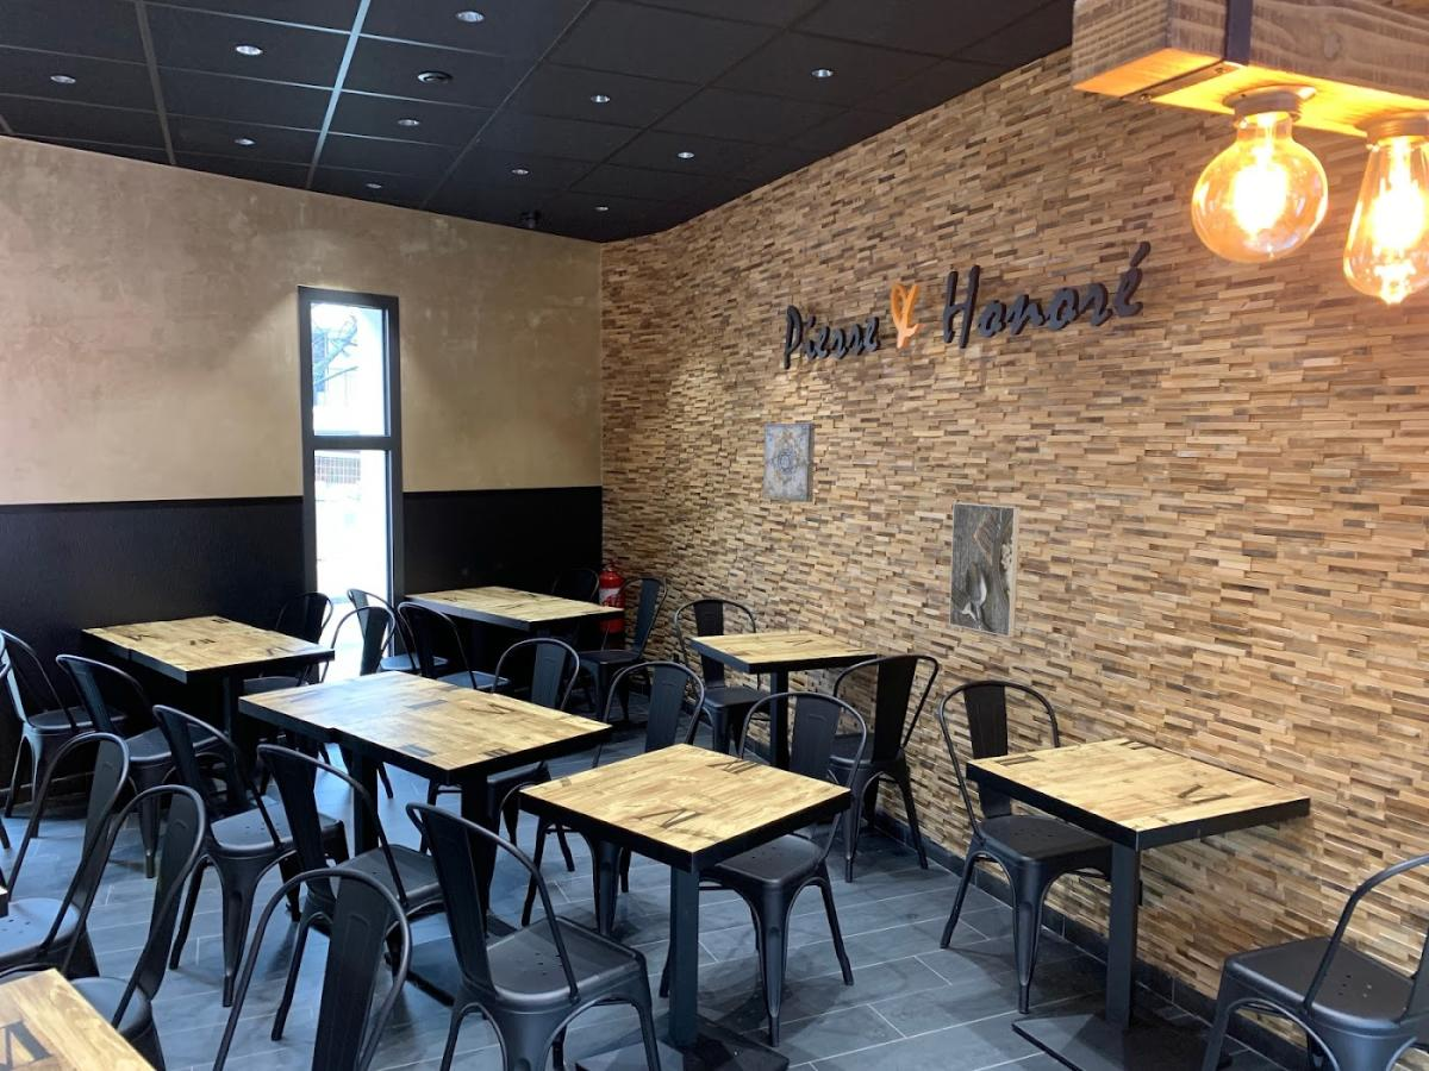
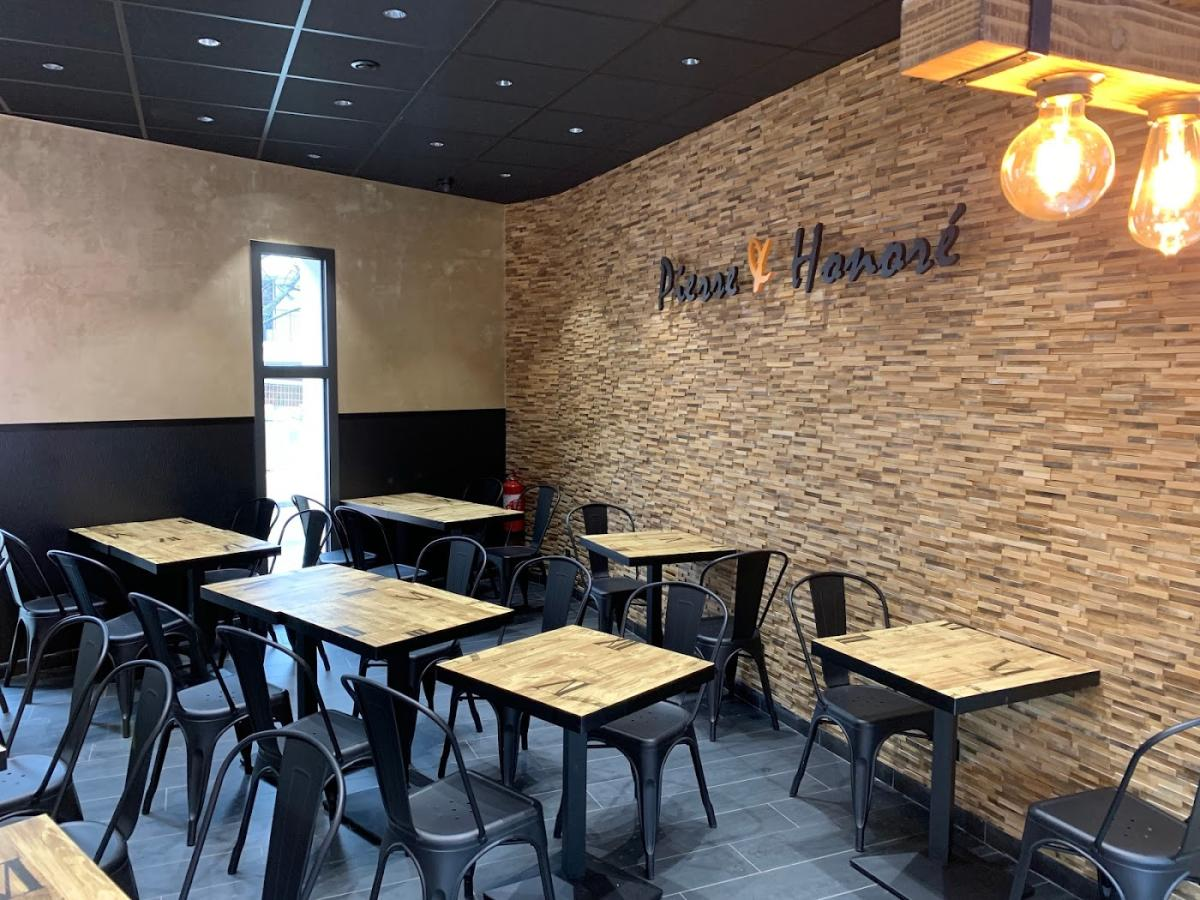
- wall art (787, 462)
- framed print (982, 568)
